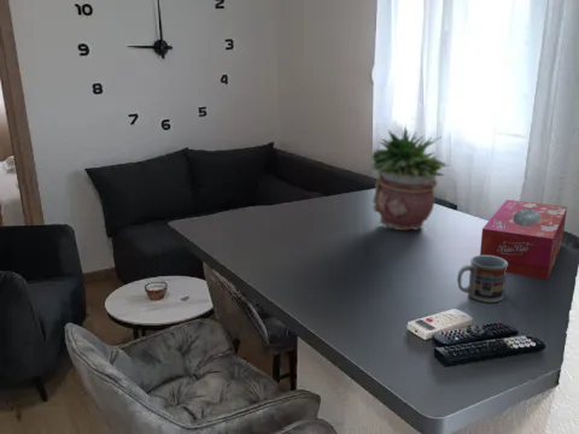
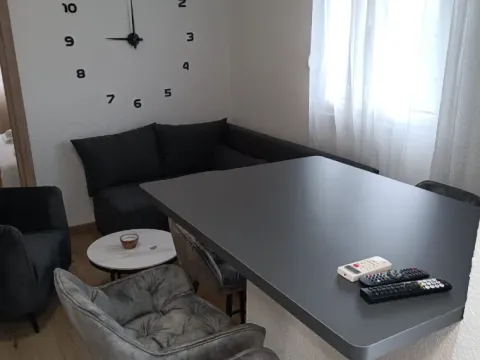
- tissue box (525, 235)
- potted plant (409, 177)
- cup (480, 278)
